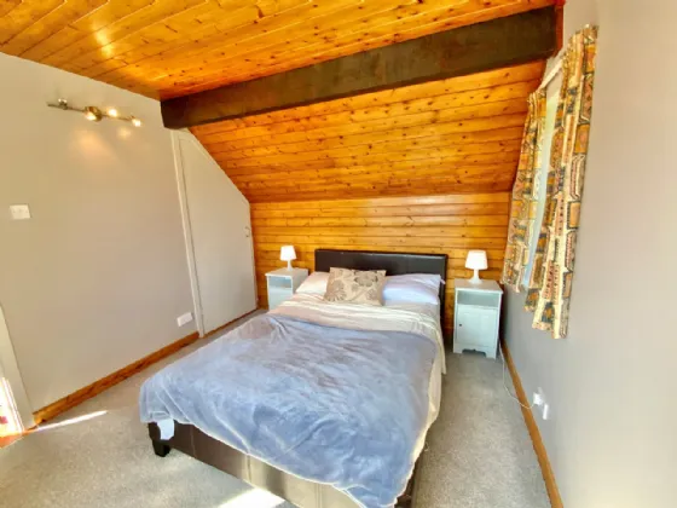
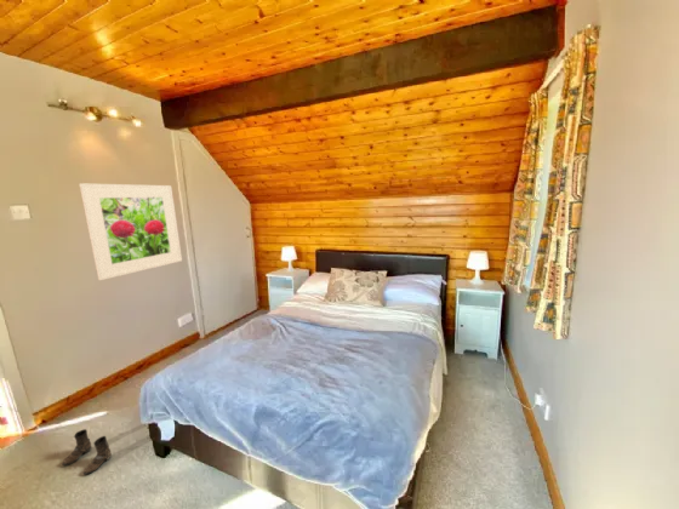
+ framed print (138, 228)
+ boots (85, 451)
